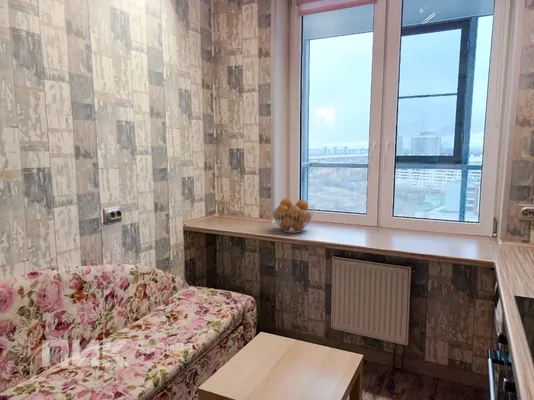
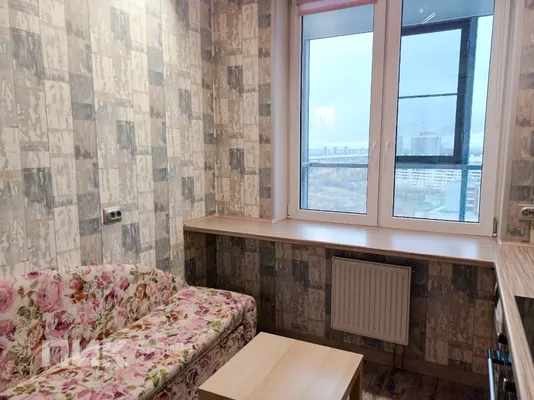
- fruit basket (292, 215)
